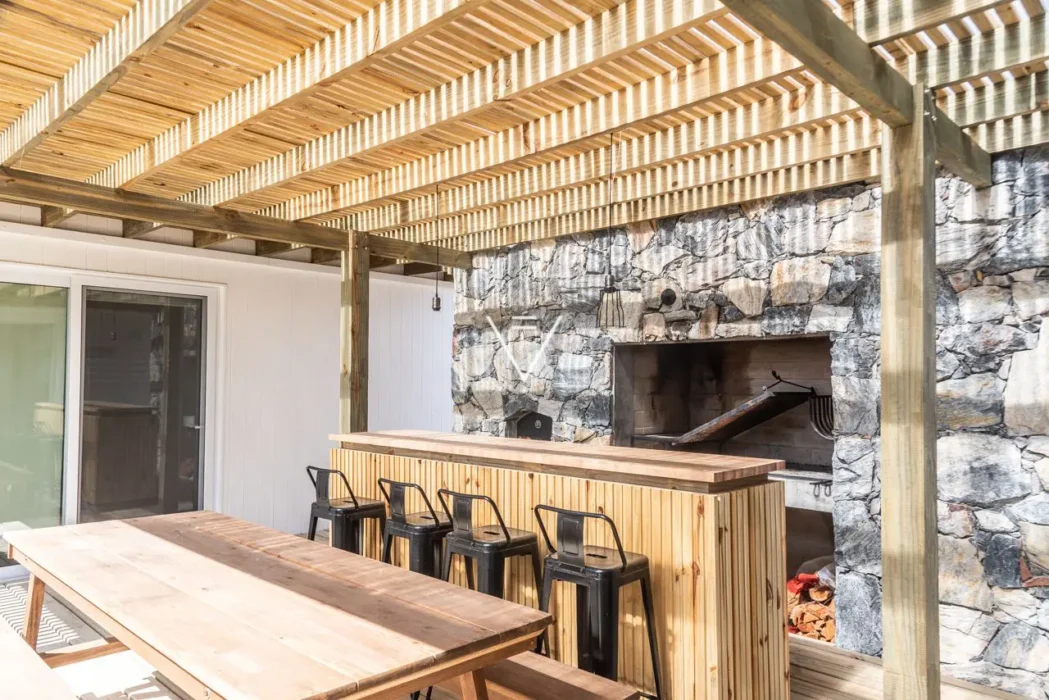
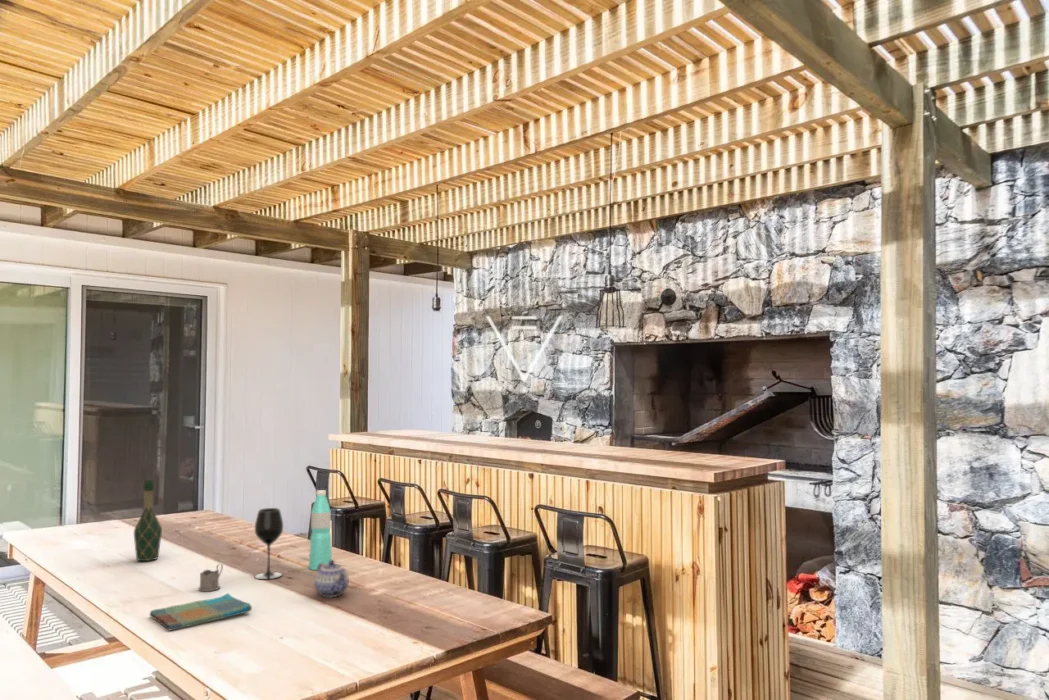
+ wineglass (268, 542)
+ teapot (331, 577)
+ wine bottle (148, 519)
+ tea glass holder (211, 574)
+ dish towel (201, 610)
+ water bottle (320, 529)
